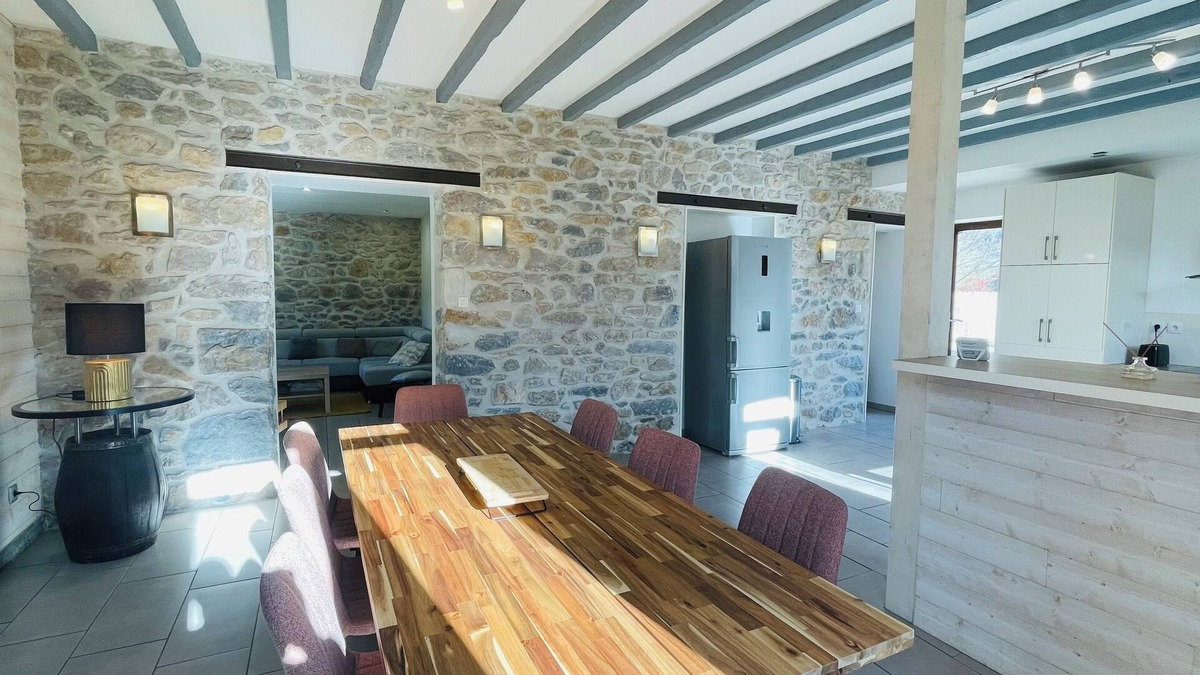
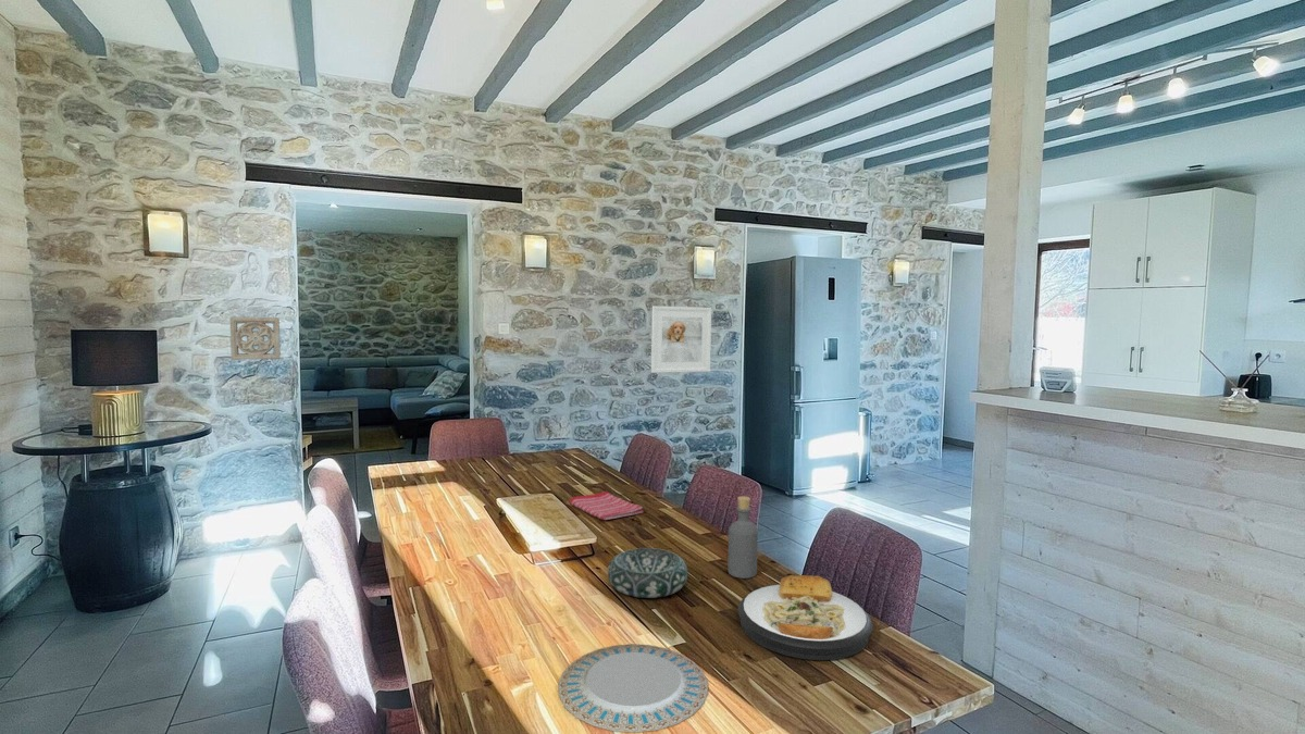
+ plate (803, 612)
+ decorative bowl (647, 572)
+ chinaware (633, 680)
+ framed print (682, 339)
+ wall ornament (256, 337)
+ bottle (743, 535)
+ dish towel (605, 505)
